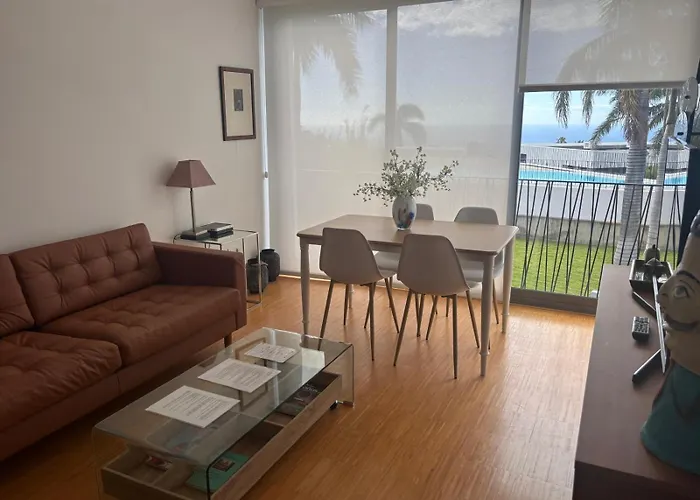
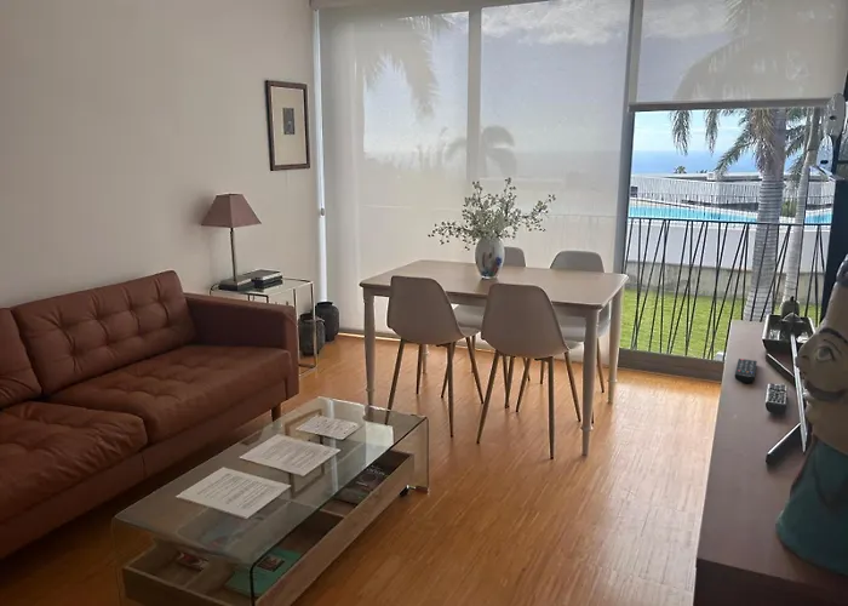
+ remote control (745, 370)
